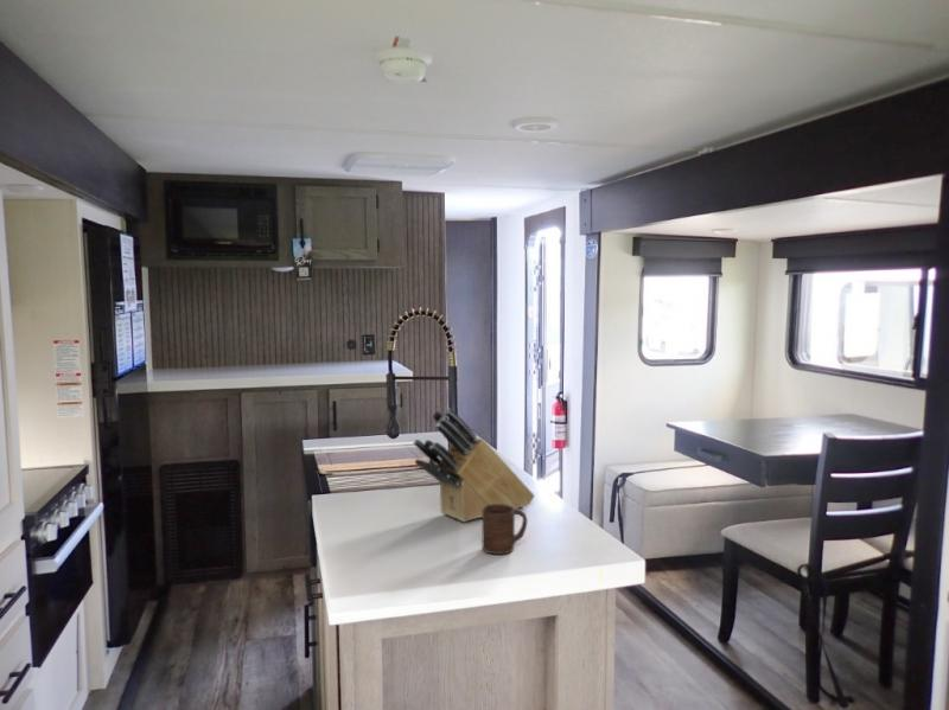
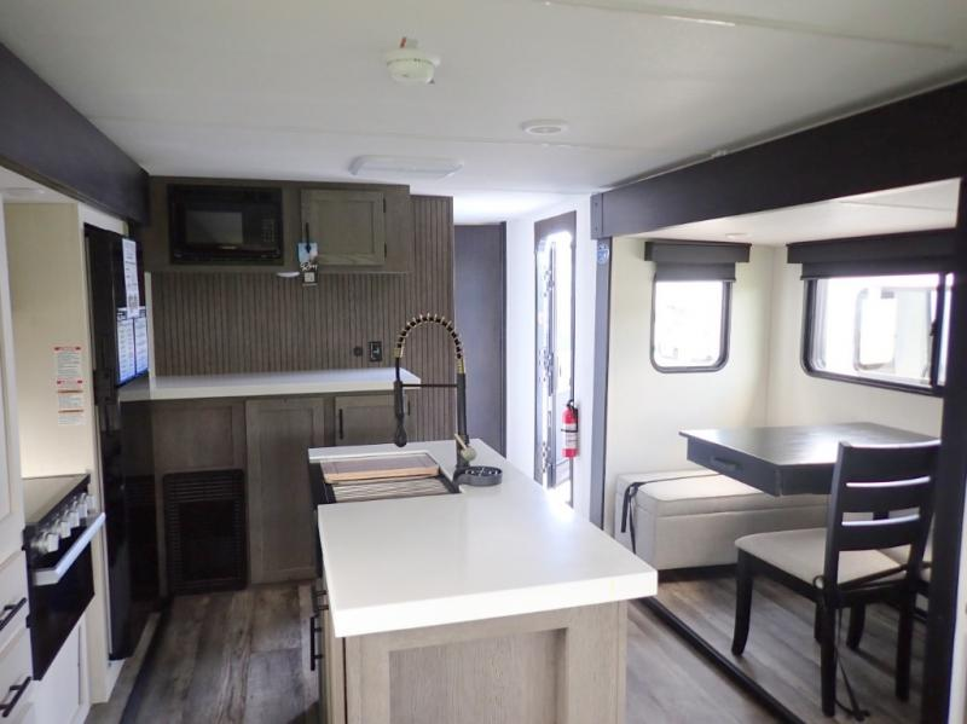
- cup (502, 527)
- knife block (474, 458)
